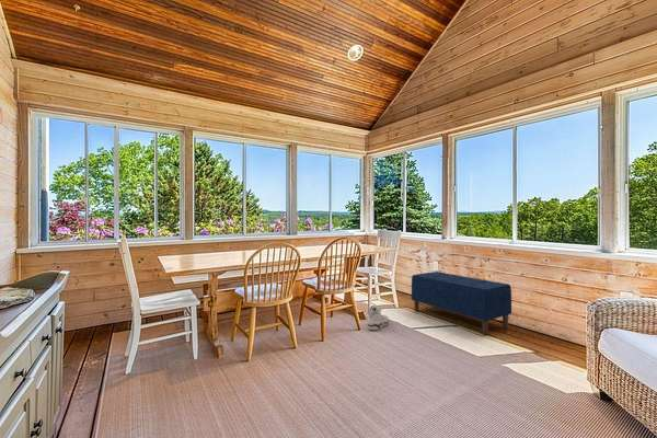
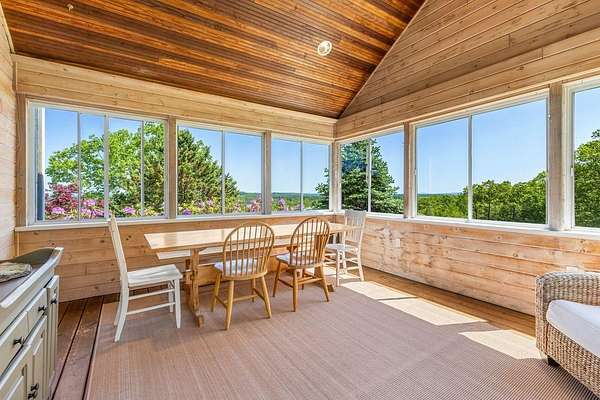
- bench (457, 299)
- sneaker (378, 315)
